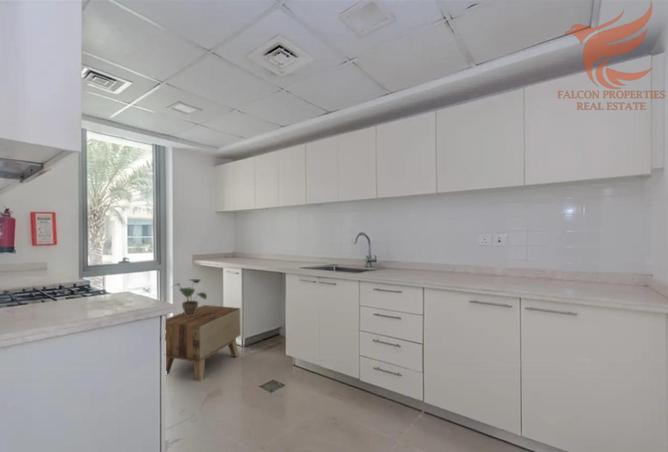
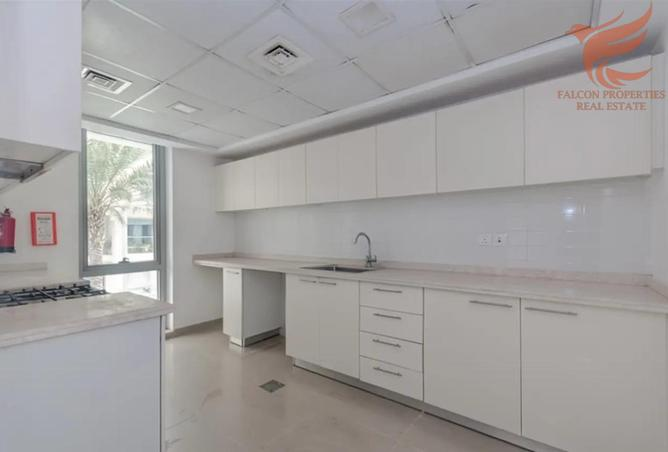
- side table (201, 339)
- potted plant (188, 298)
